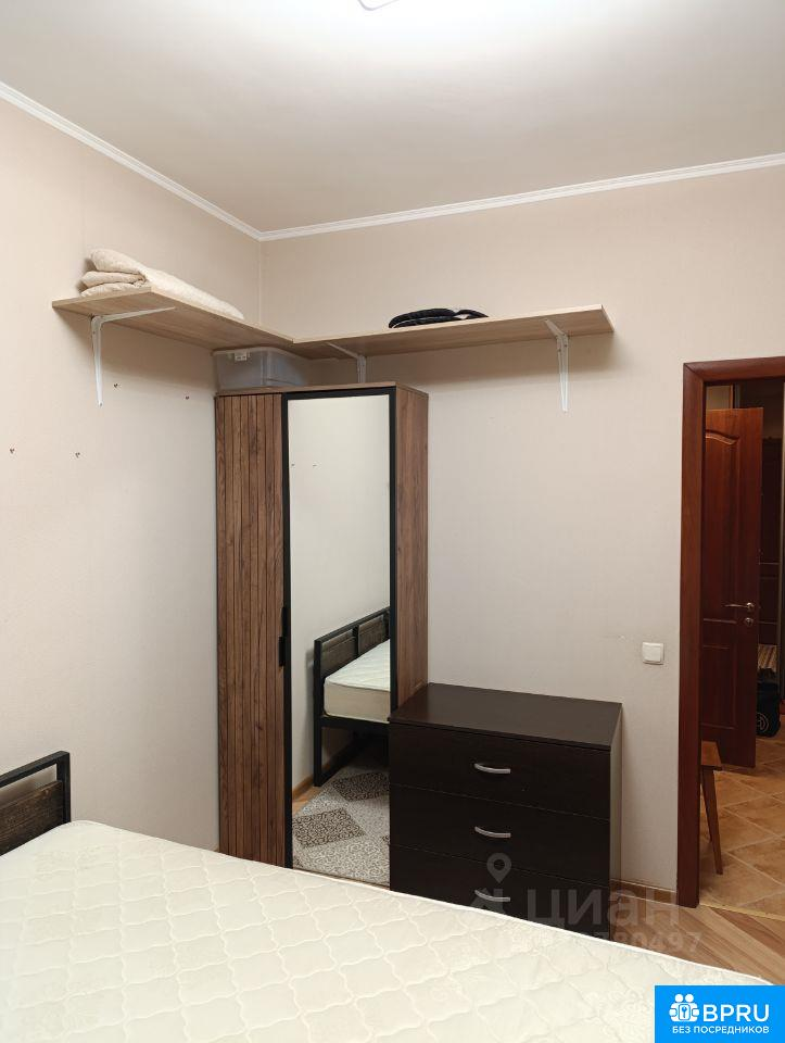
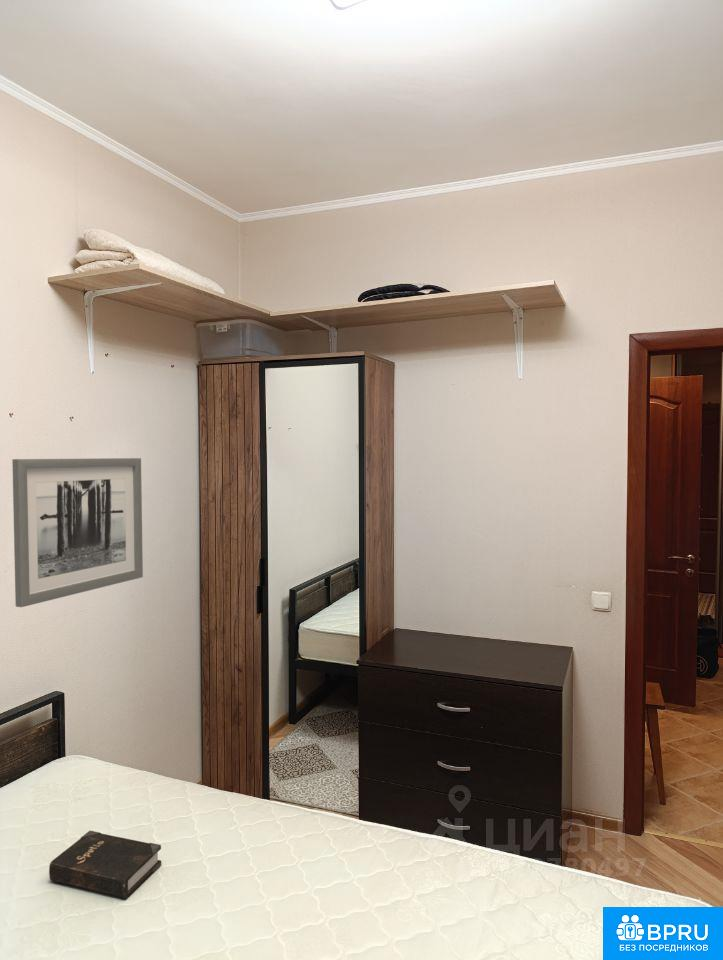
+ wall art (85, 524)
+ hardback book (106, 863)
